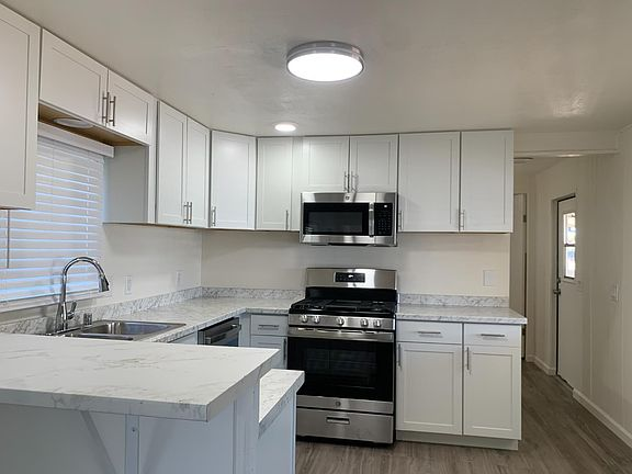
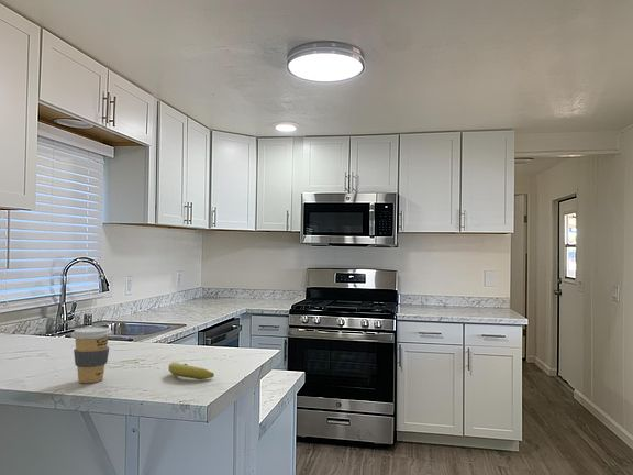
+ fruit (187, 368)
+ coffee cup (91, 354)
